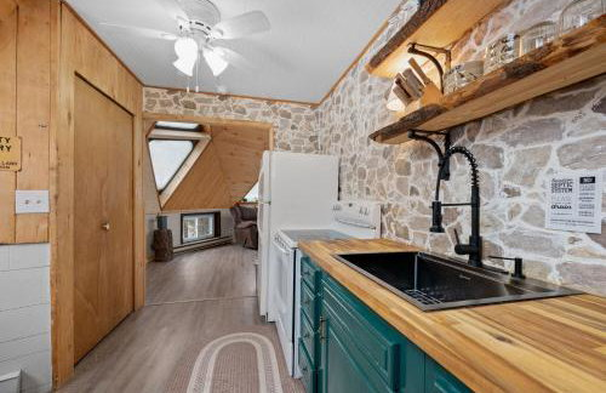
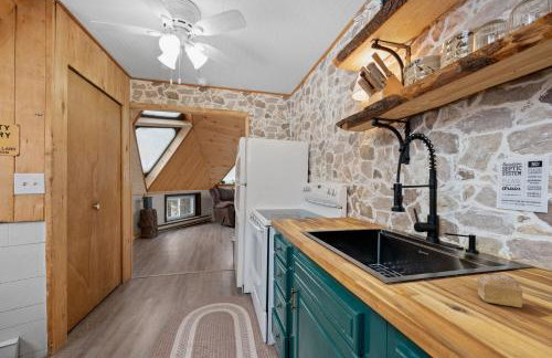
+ cake slice (498, 287)
